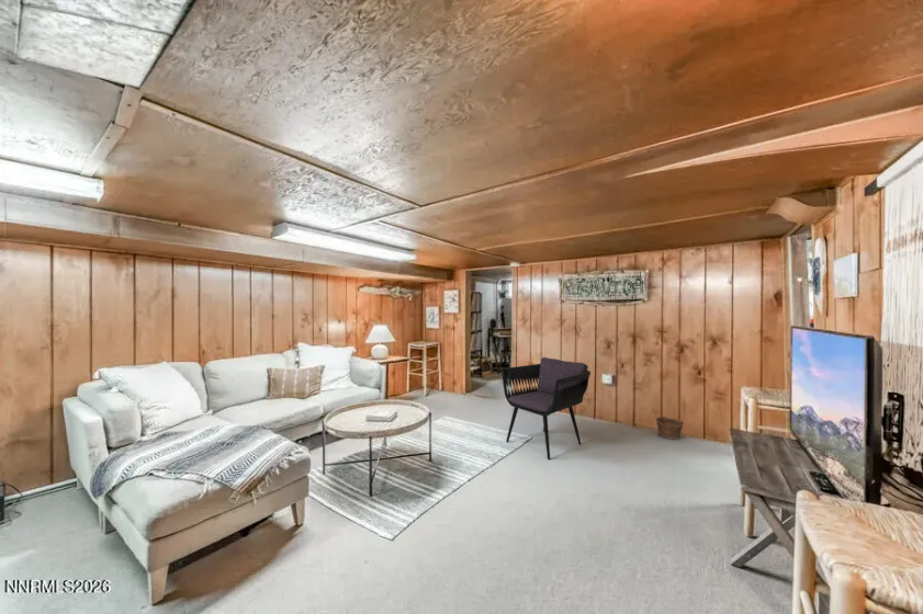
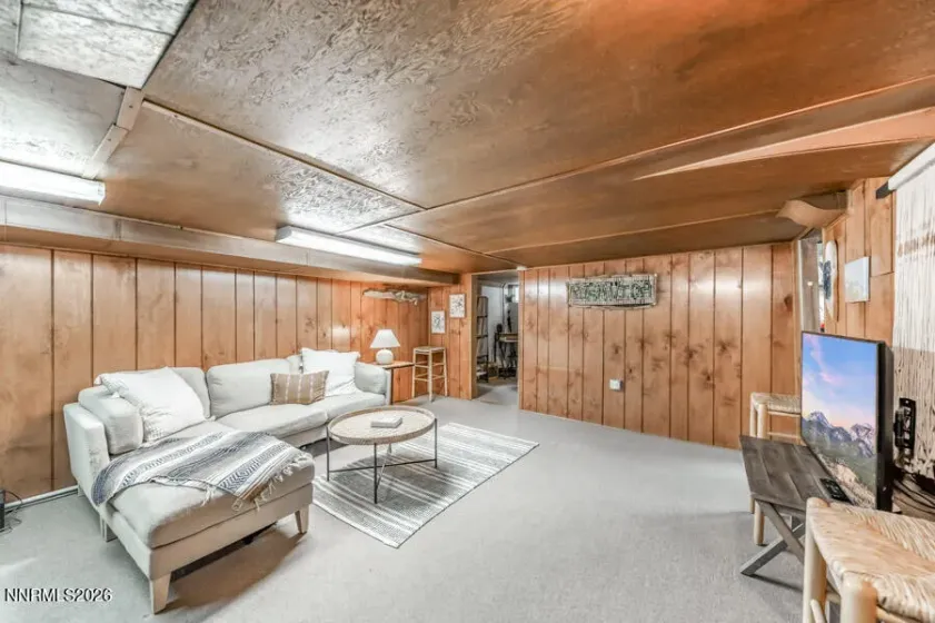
- armchair (548, 401)
- clay pot (668, 424)
